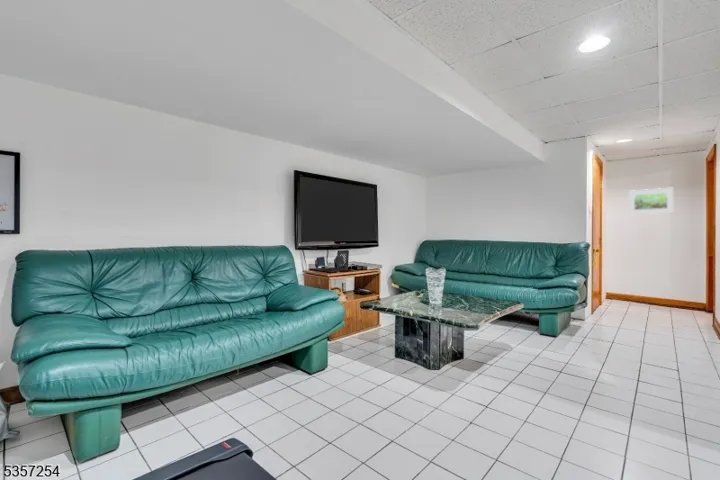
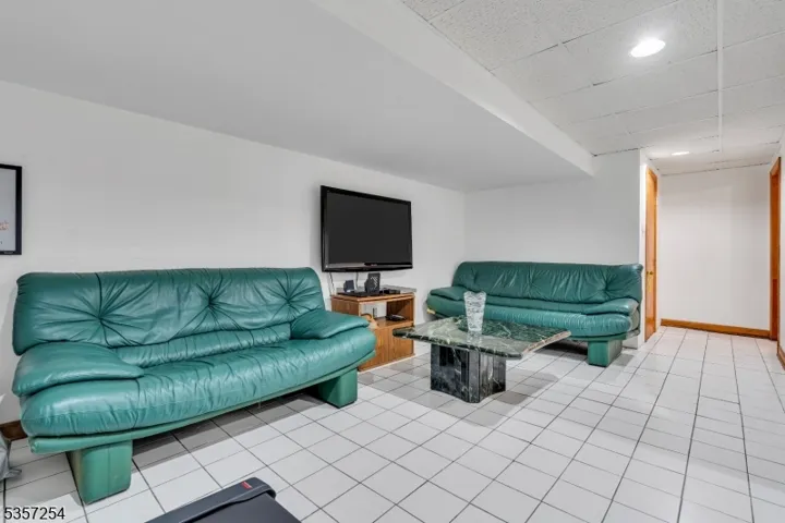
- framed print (650, 201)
